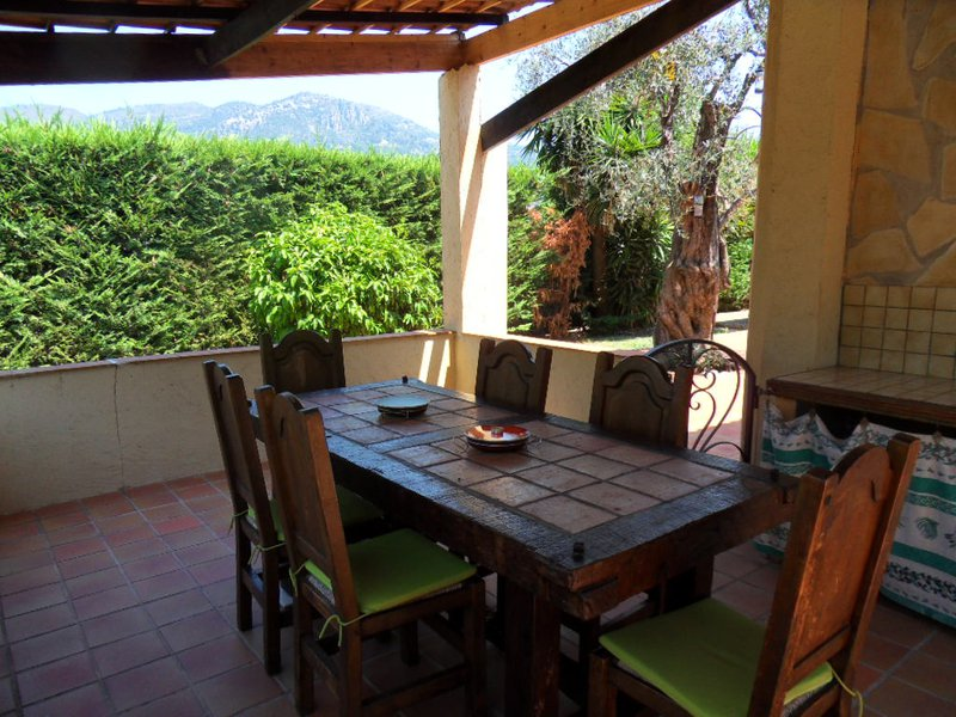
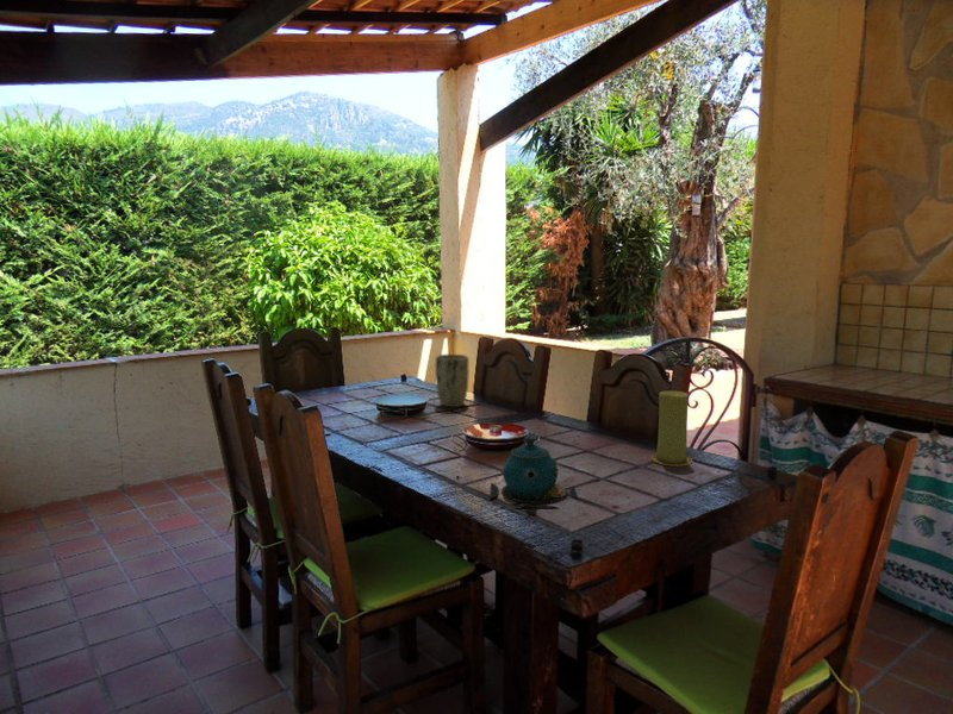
+ candle (672, 426)
+ plant pot (451, 380)
+ teapot (532, 464)
